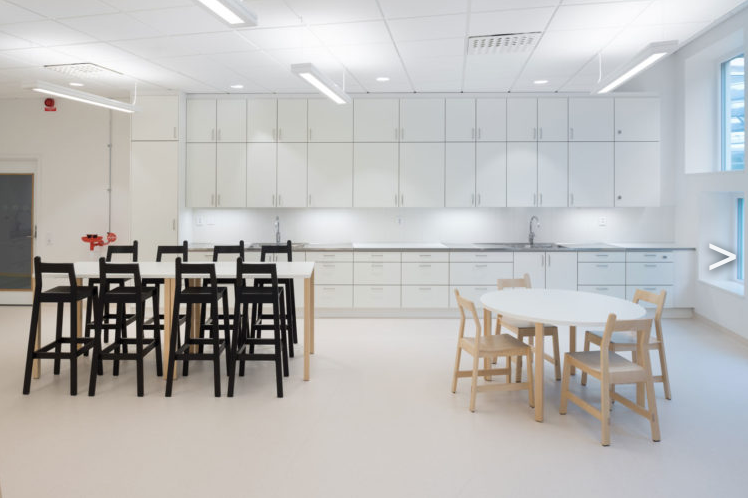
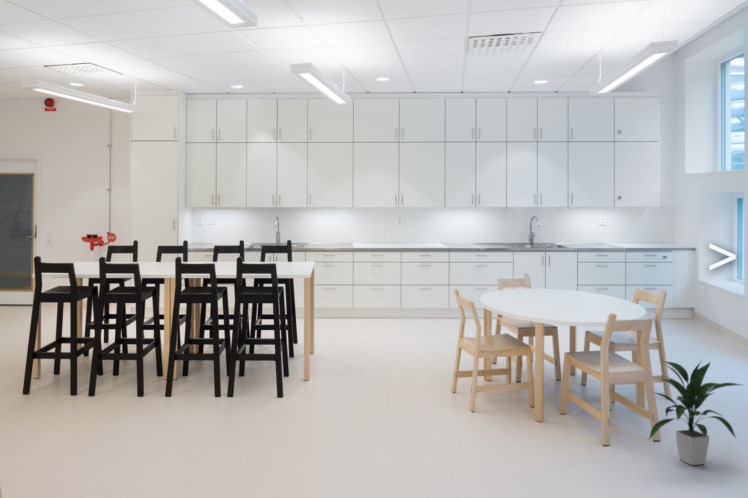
+ indoor plant (687, 408)
